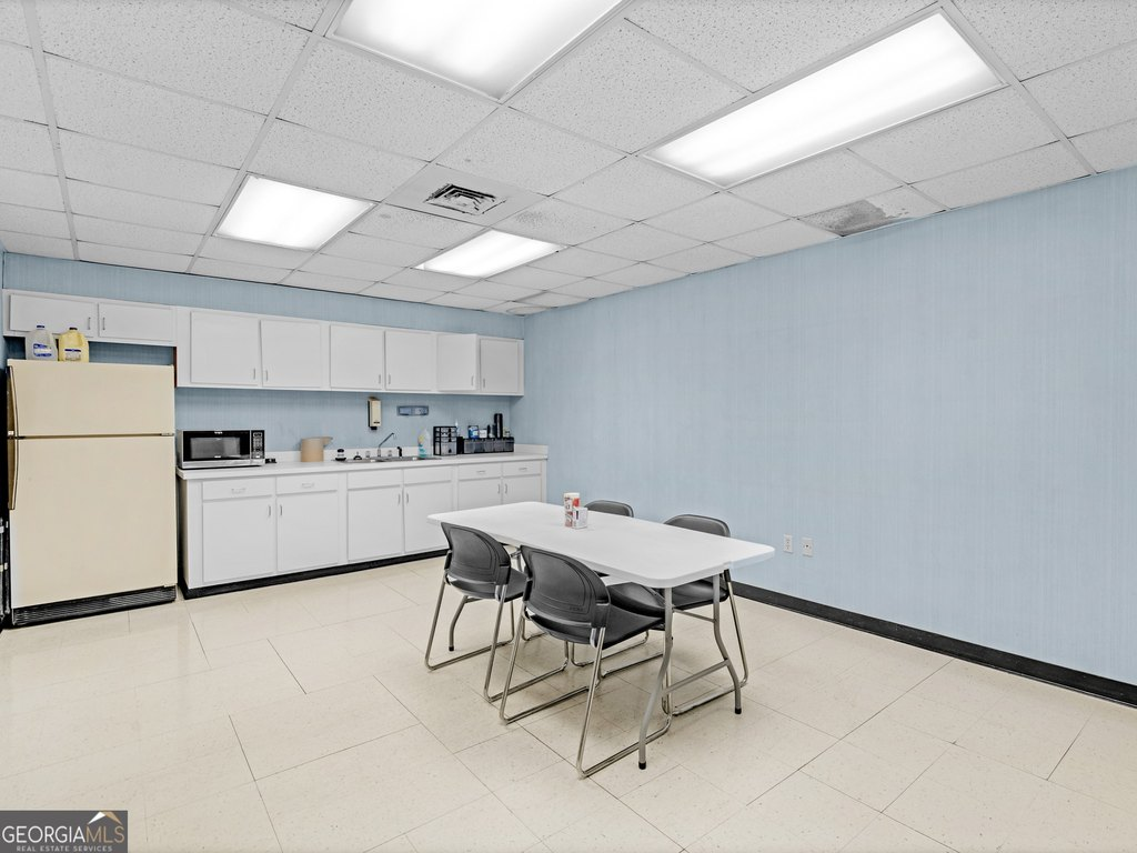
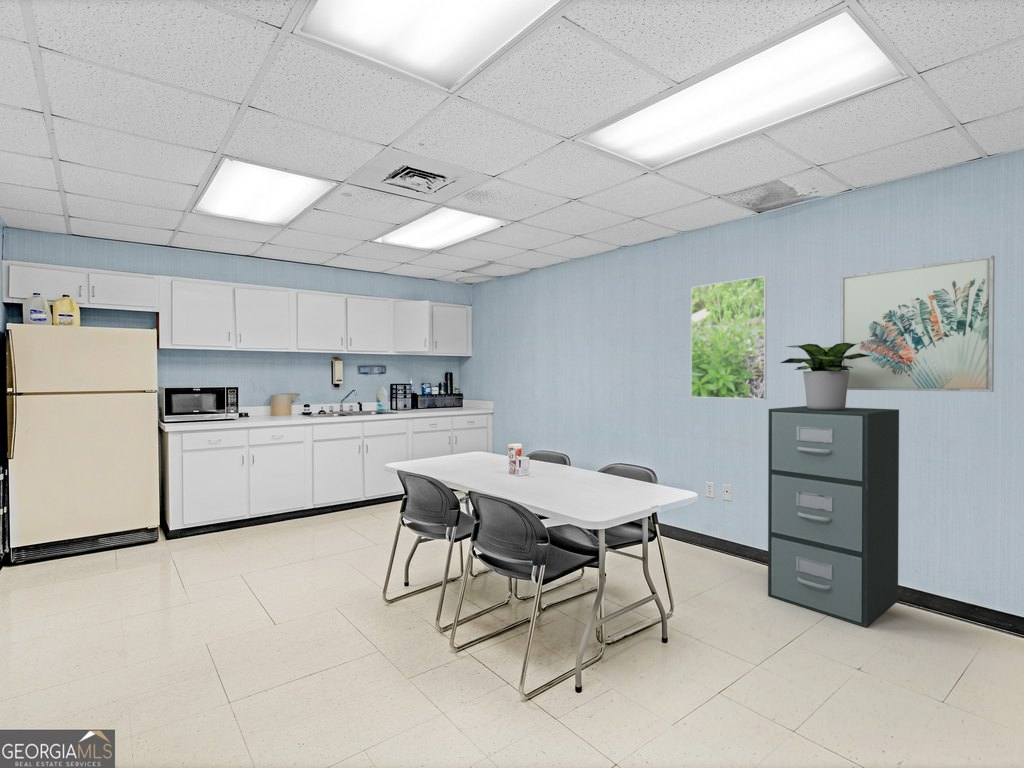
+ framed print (726, 340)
+ wall art (910, 328)
+ filing cabinet (831, 504)
+ potted plant (824, 377)
